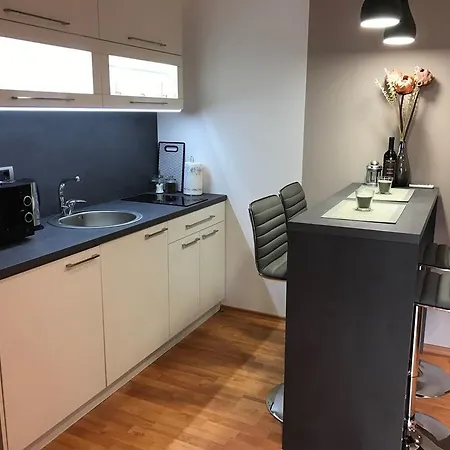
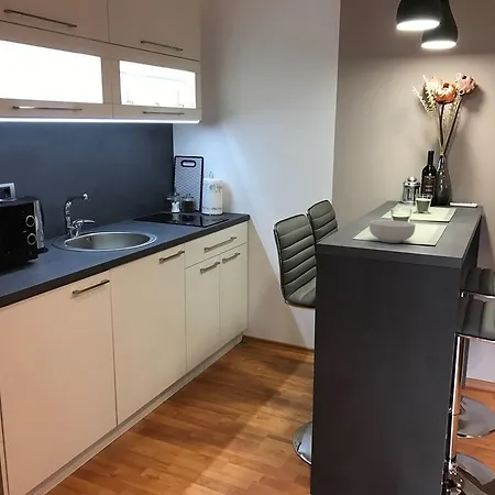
+ cereal bowl (392, 231)
